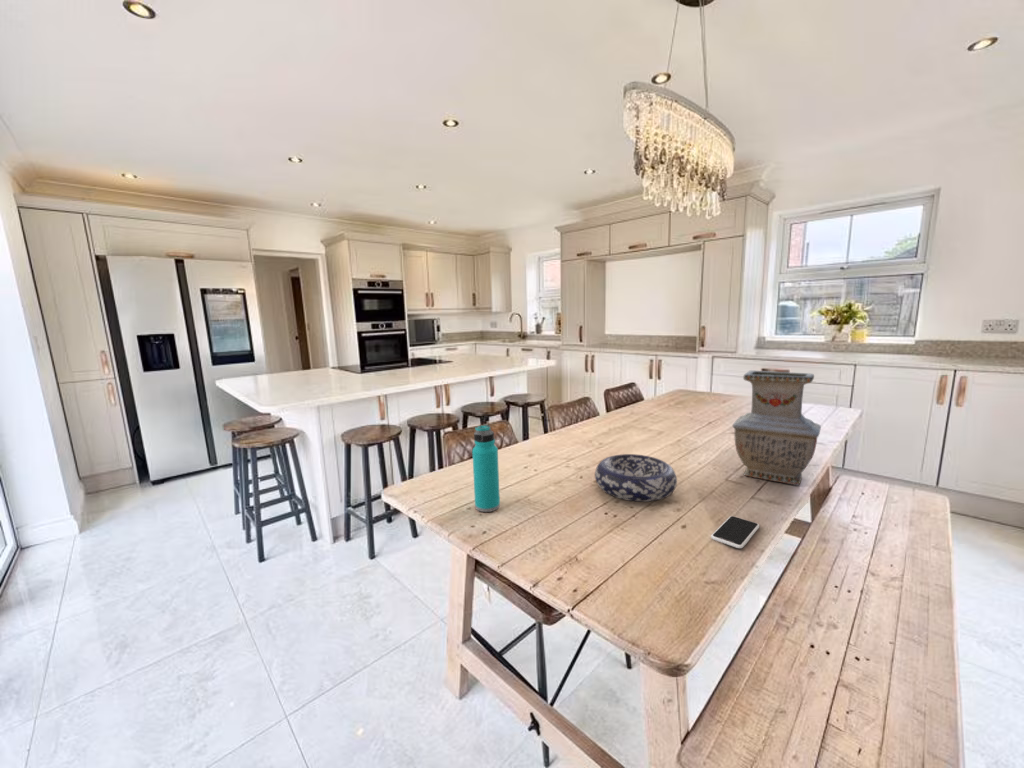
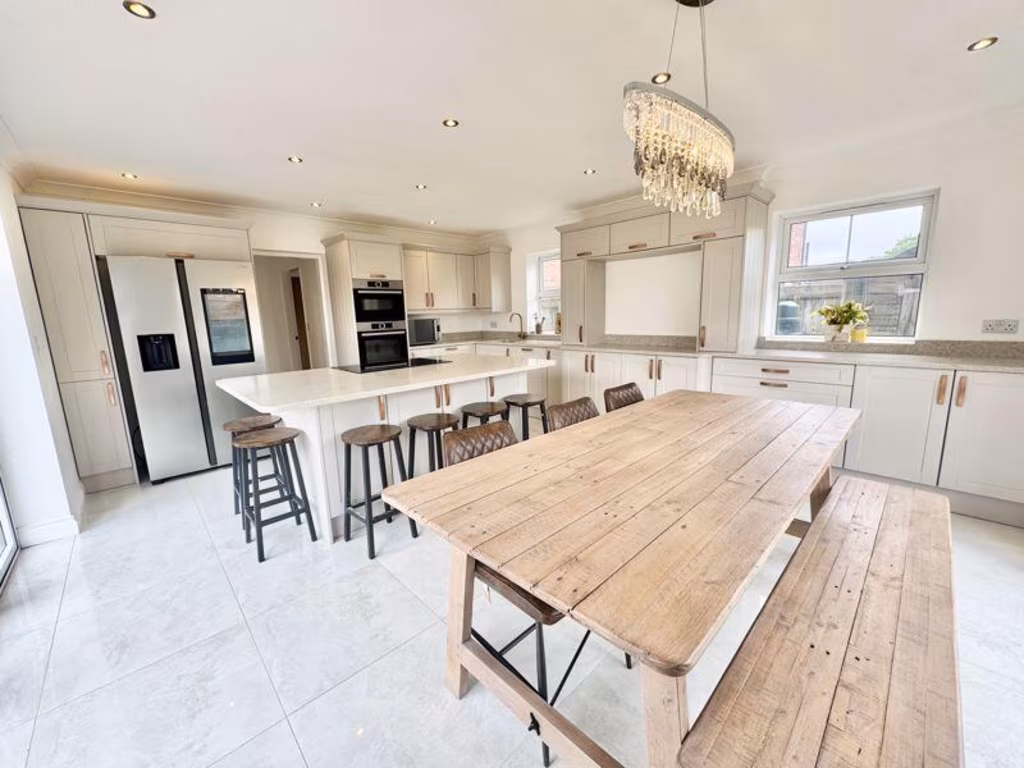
- water bottle (485, 466)
- smartphone (735, 531)
- decorative bowl (634, 476)
- vase (775, 425)
